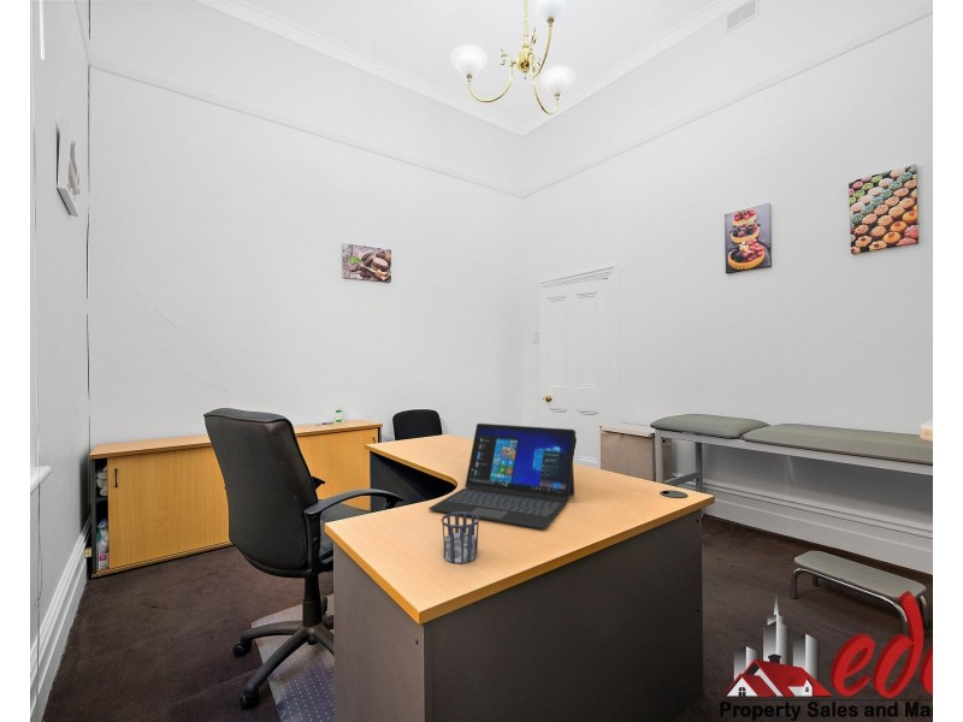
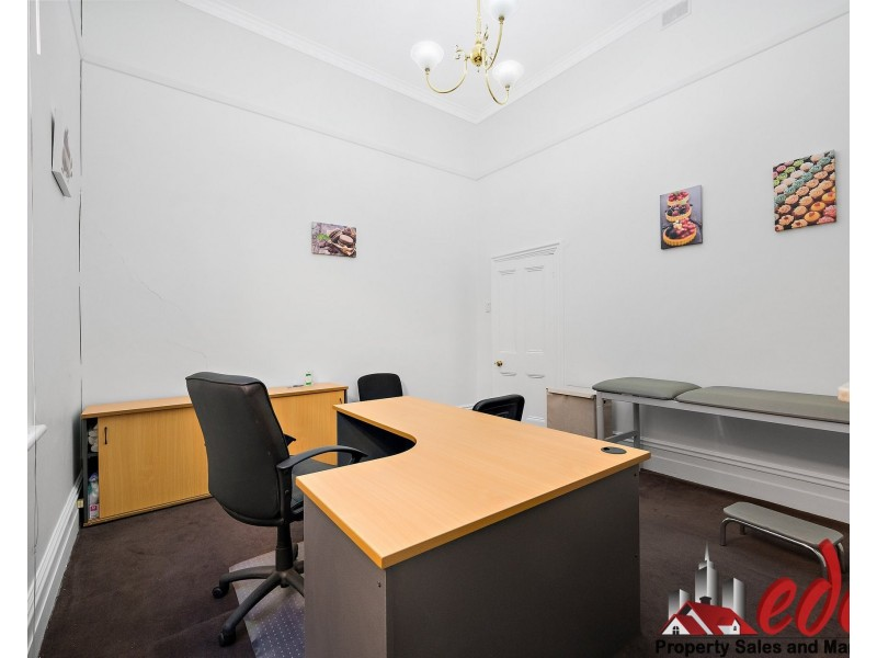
- cup (460, 537)
- laptop (506, 467)
